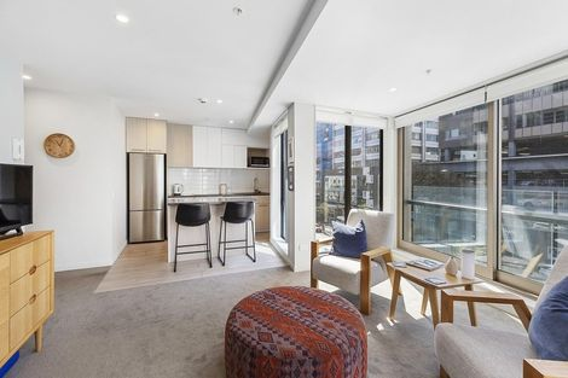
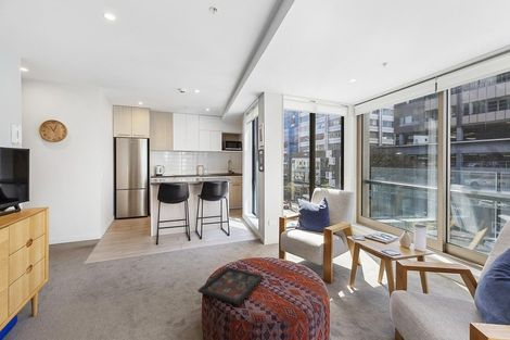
+ decorative tray (232, 282)
